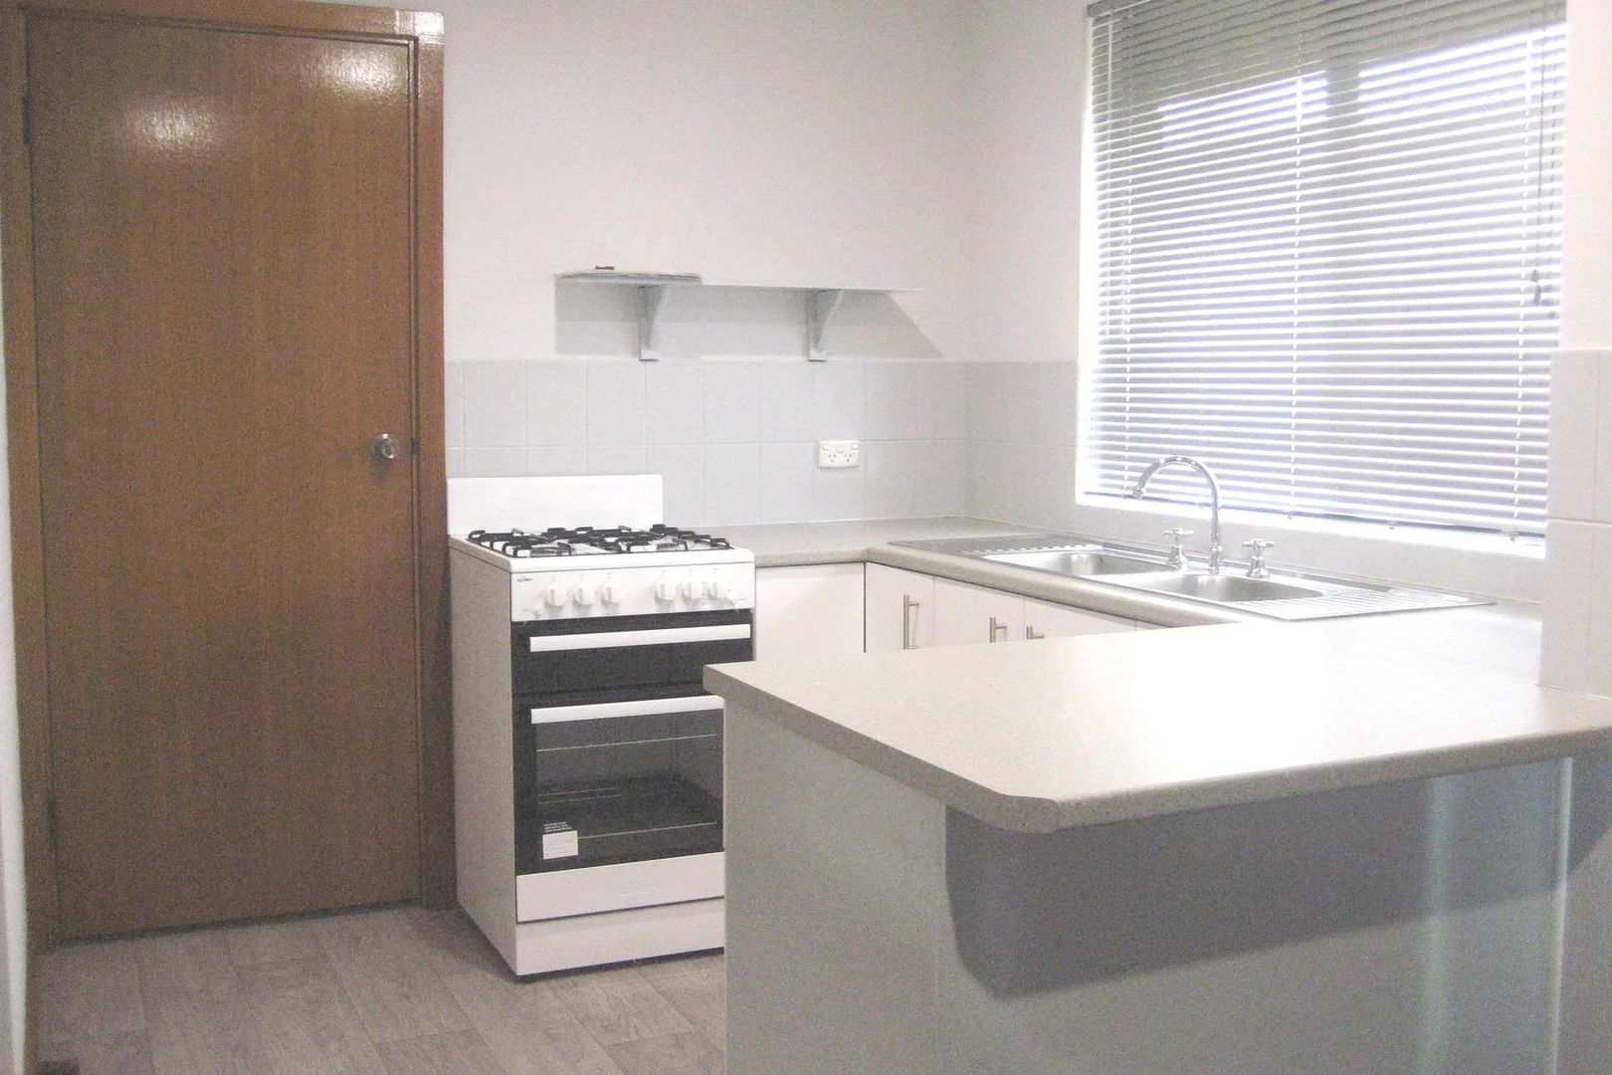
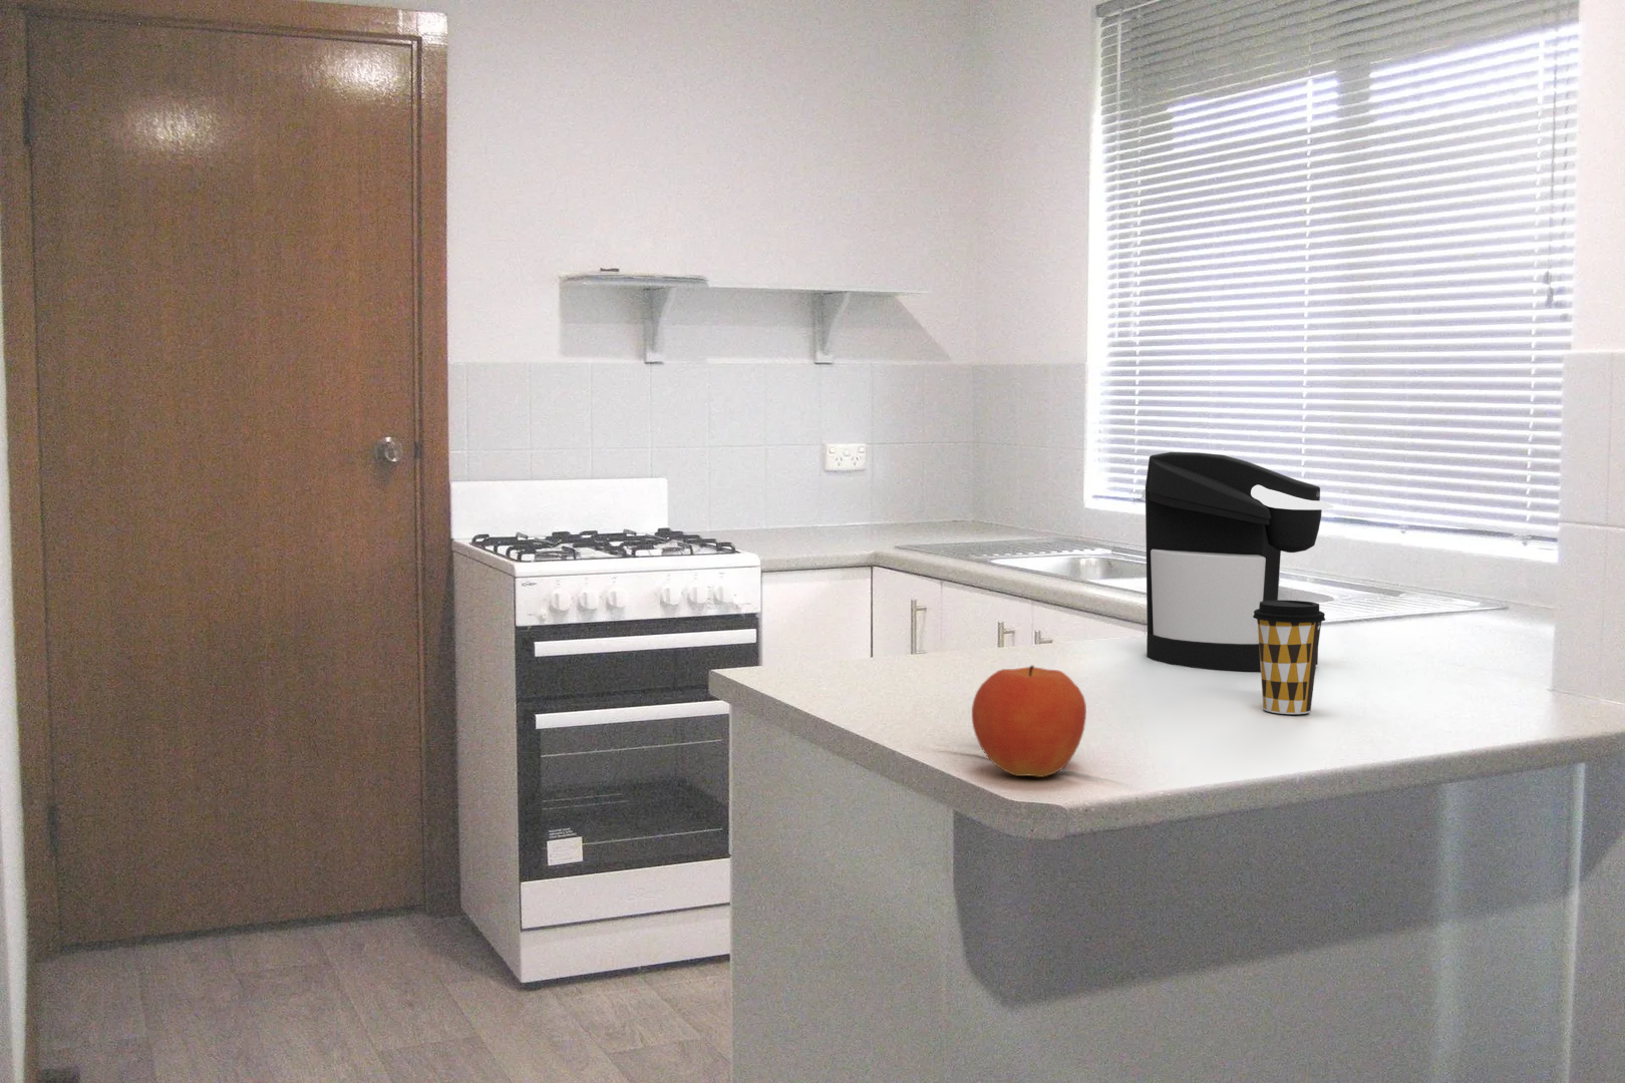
+ coffee cup (1286, 656)
+ fruit (1028, 719)
+ coffee maker (1236, 556)
